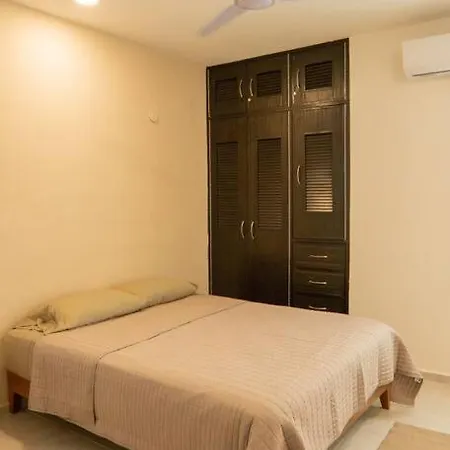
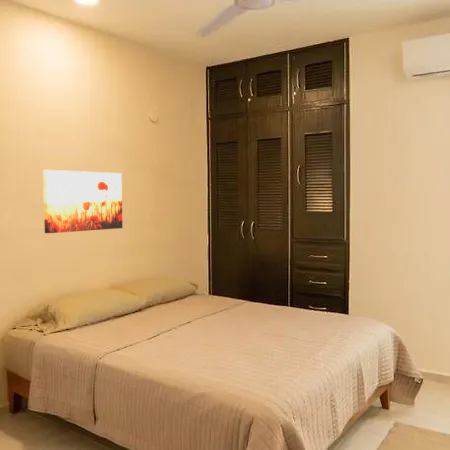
+ wall art (85, 201)
